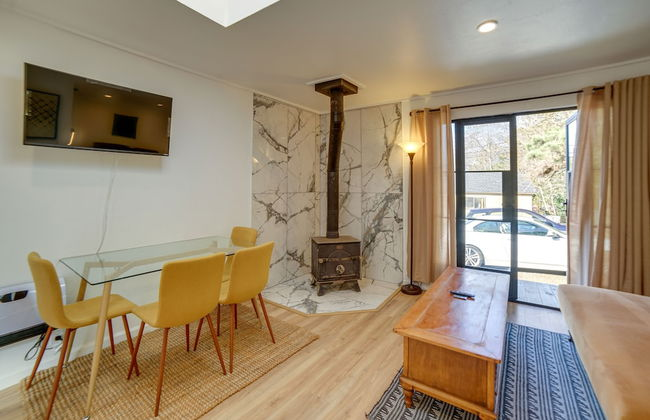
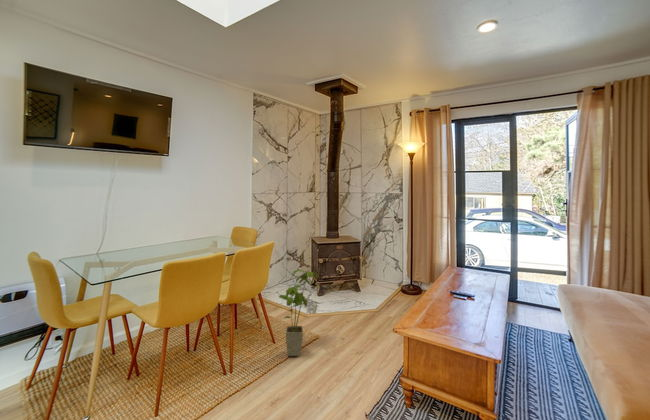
+ house plant (299, 309)
